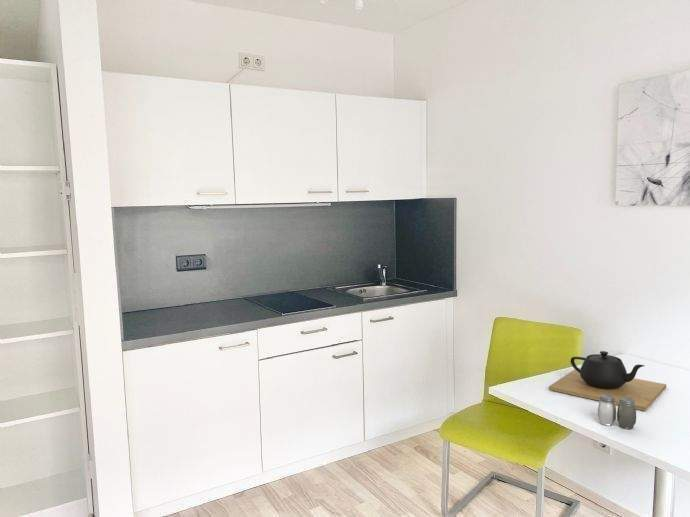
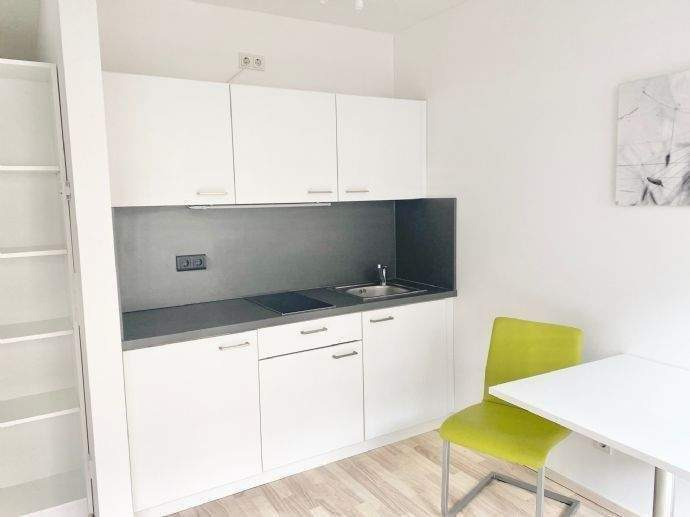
- salt and pepper shaker (617, 410)
- teapot (607, 370)
